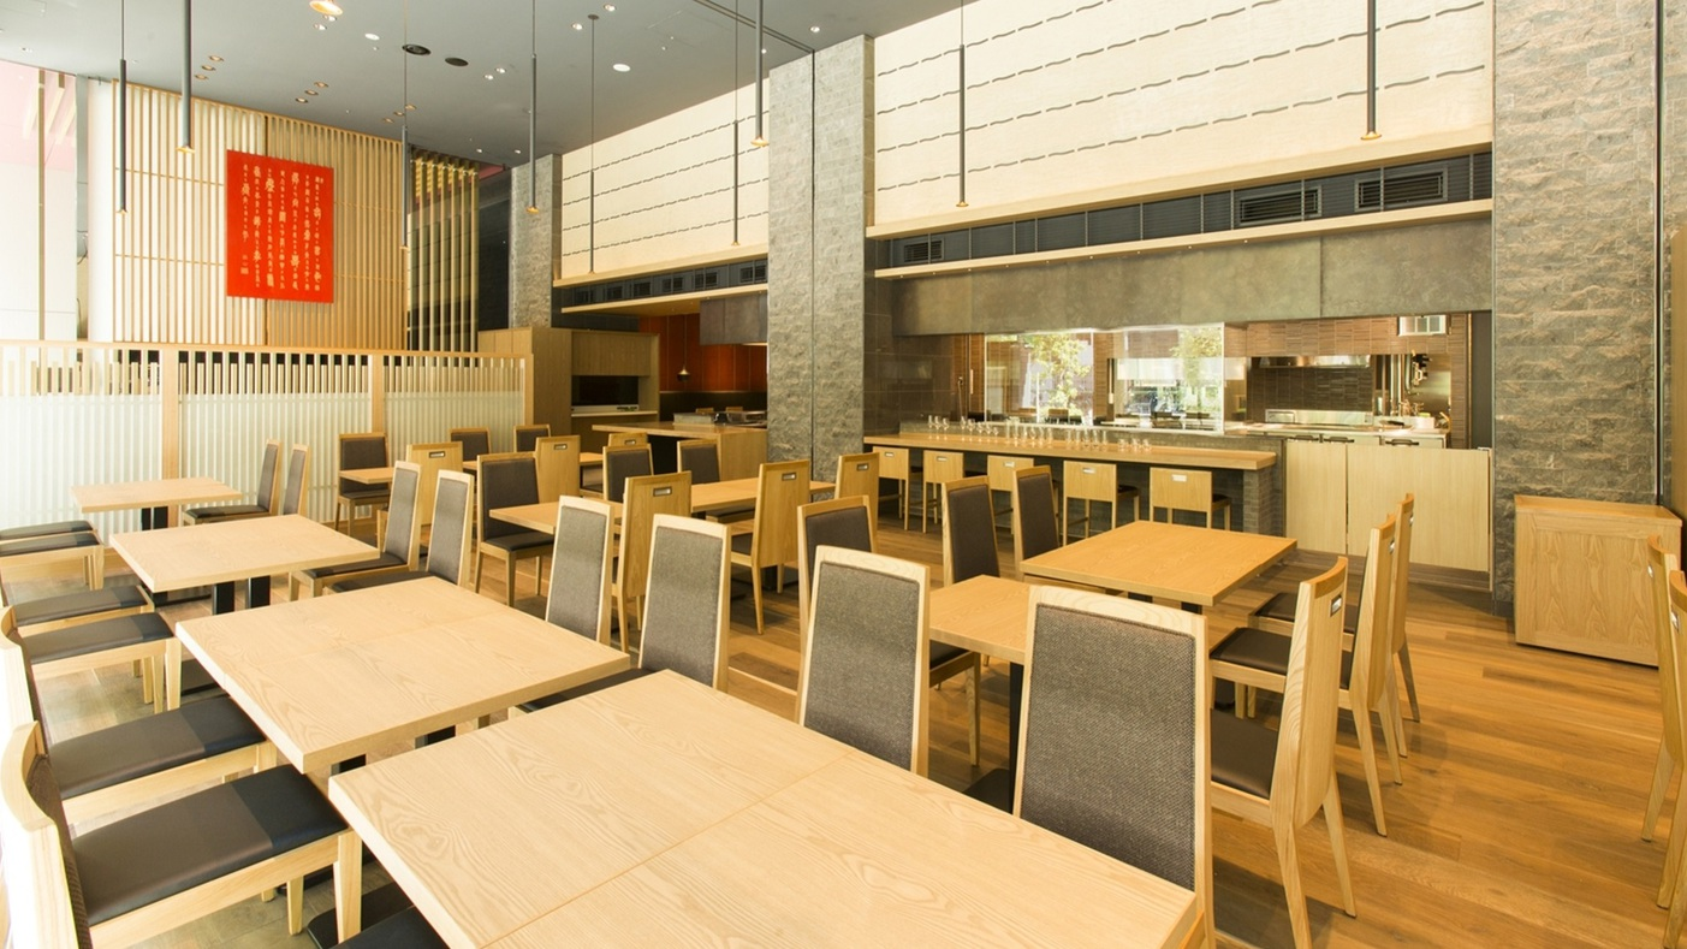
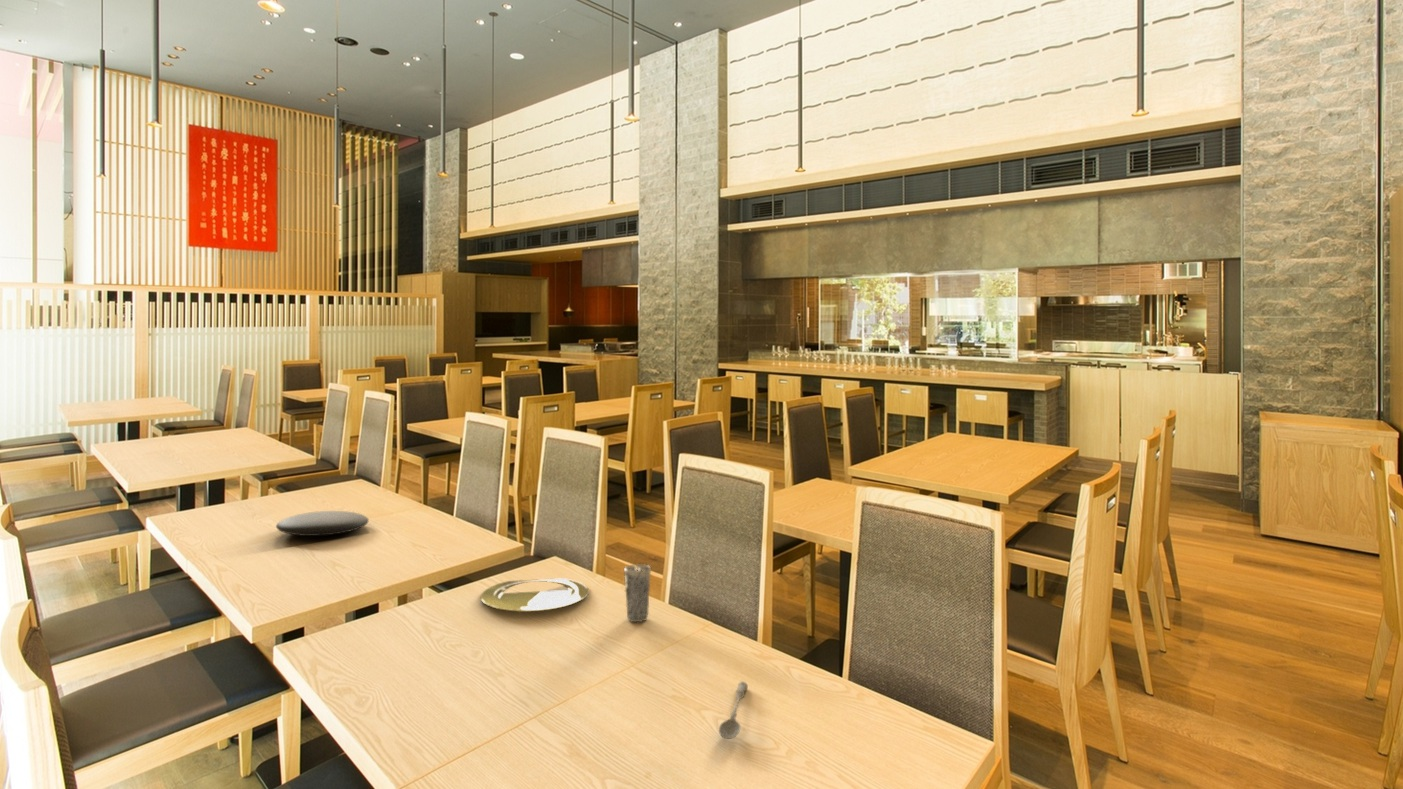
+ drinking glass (637, 593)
+ plate (323, 522)
+ soupspoon (735, 710)
+ plate (535, 593)
